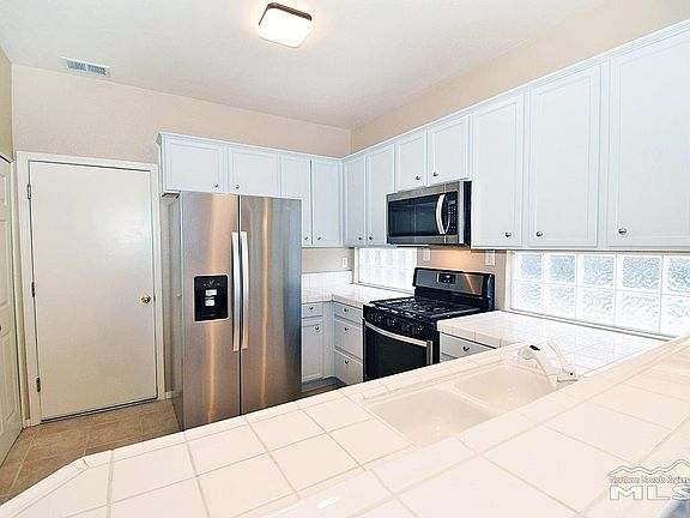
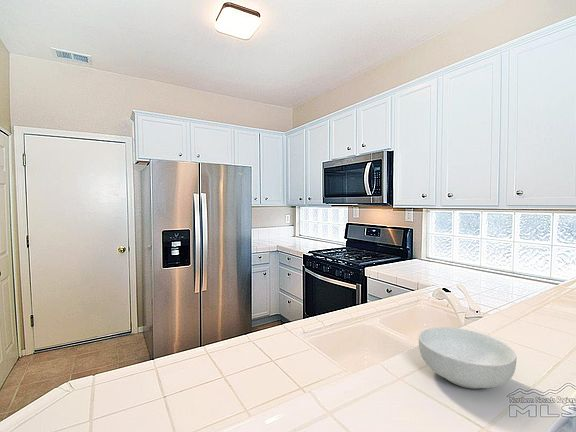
+ cereal bowl (463, 359)
